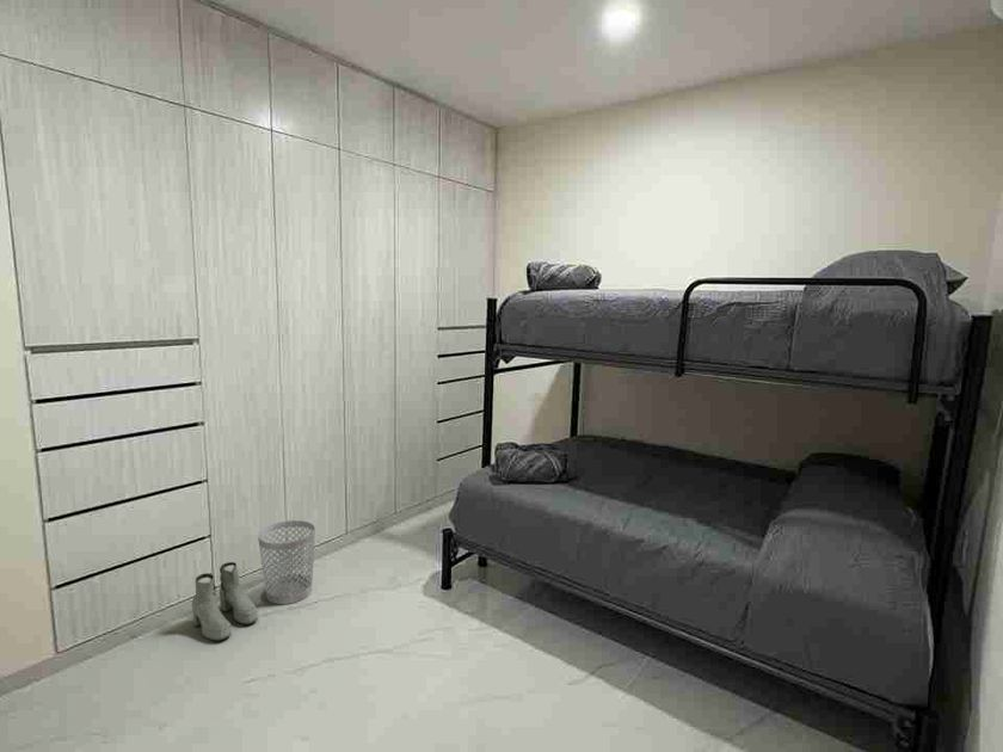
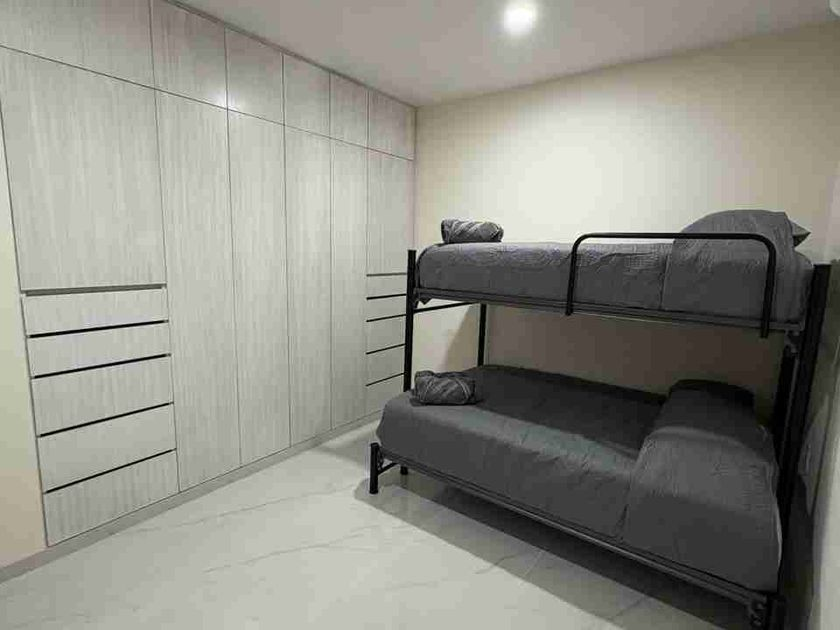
- boots (223, 598)
- wastebasket (288, 562)
